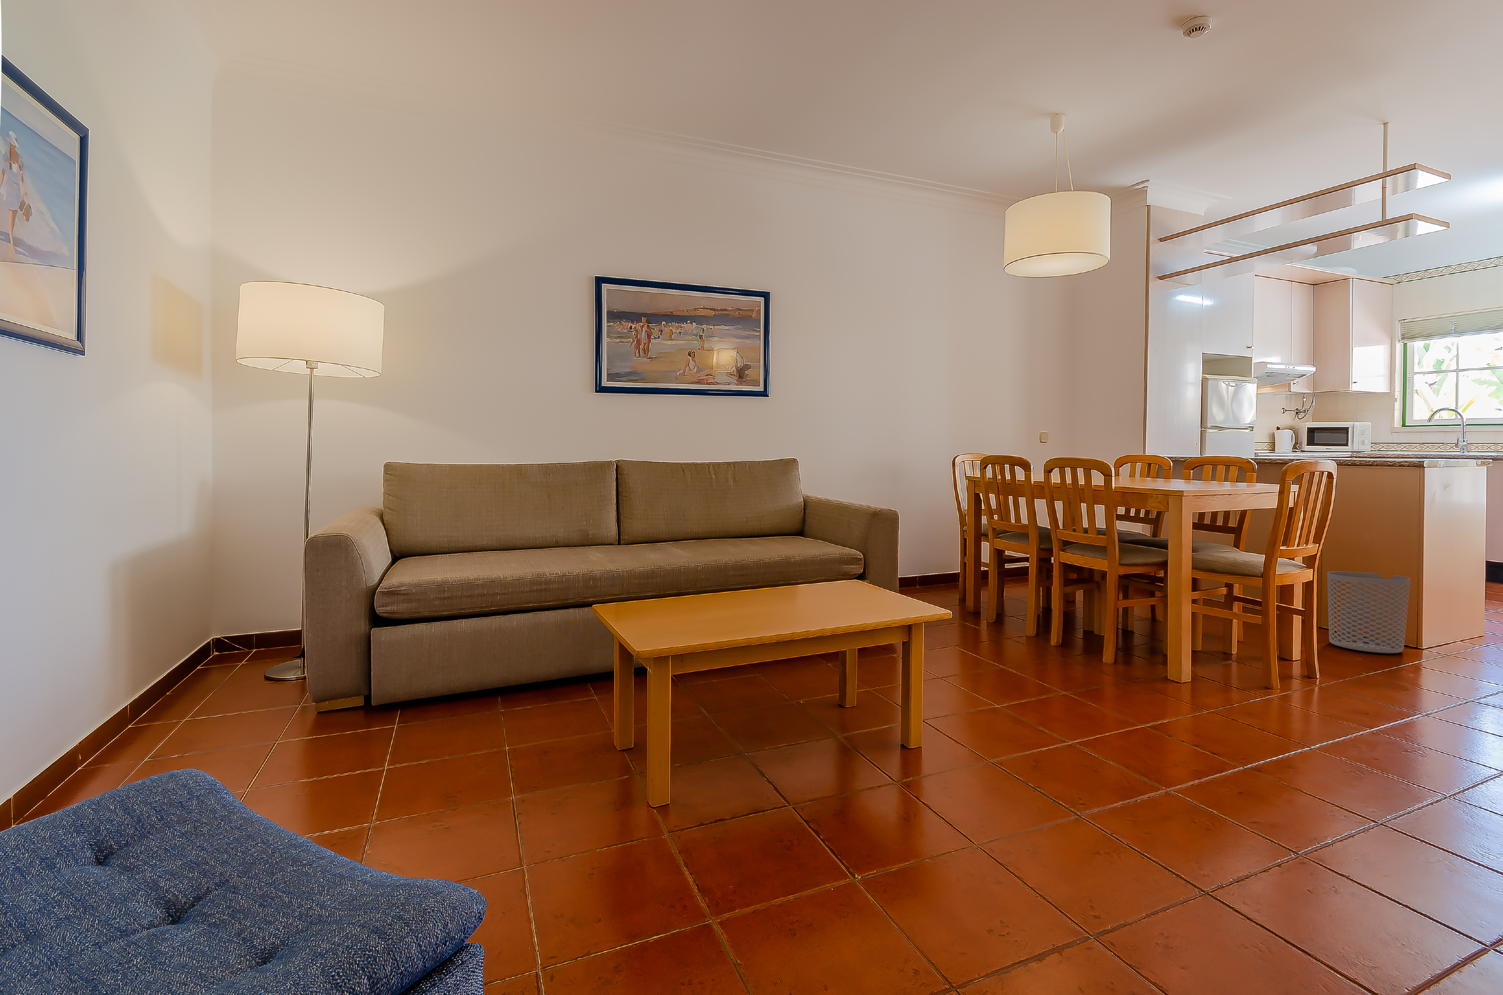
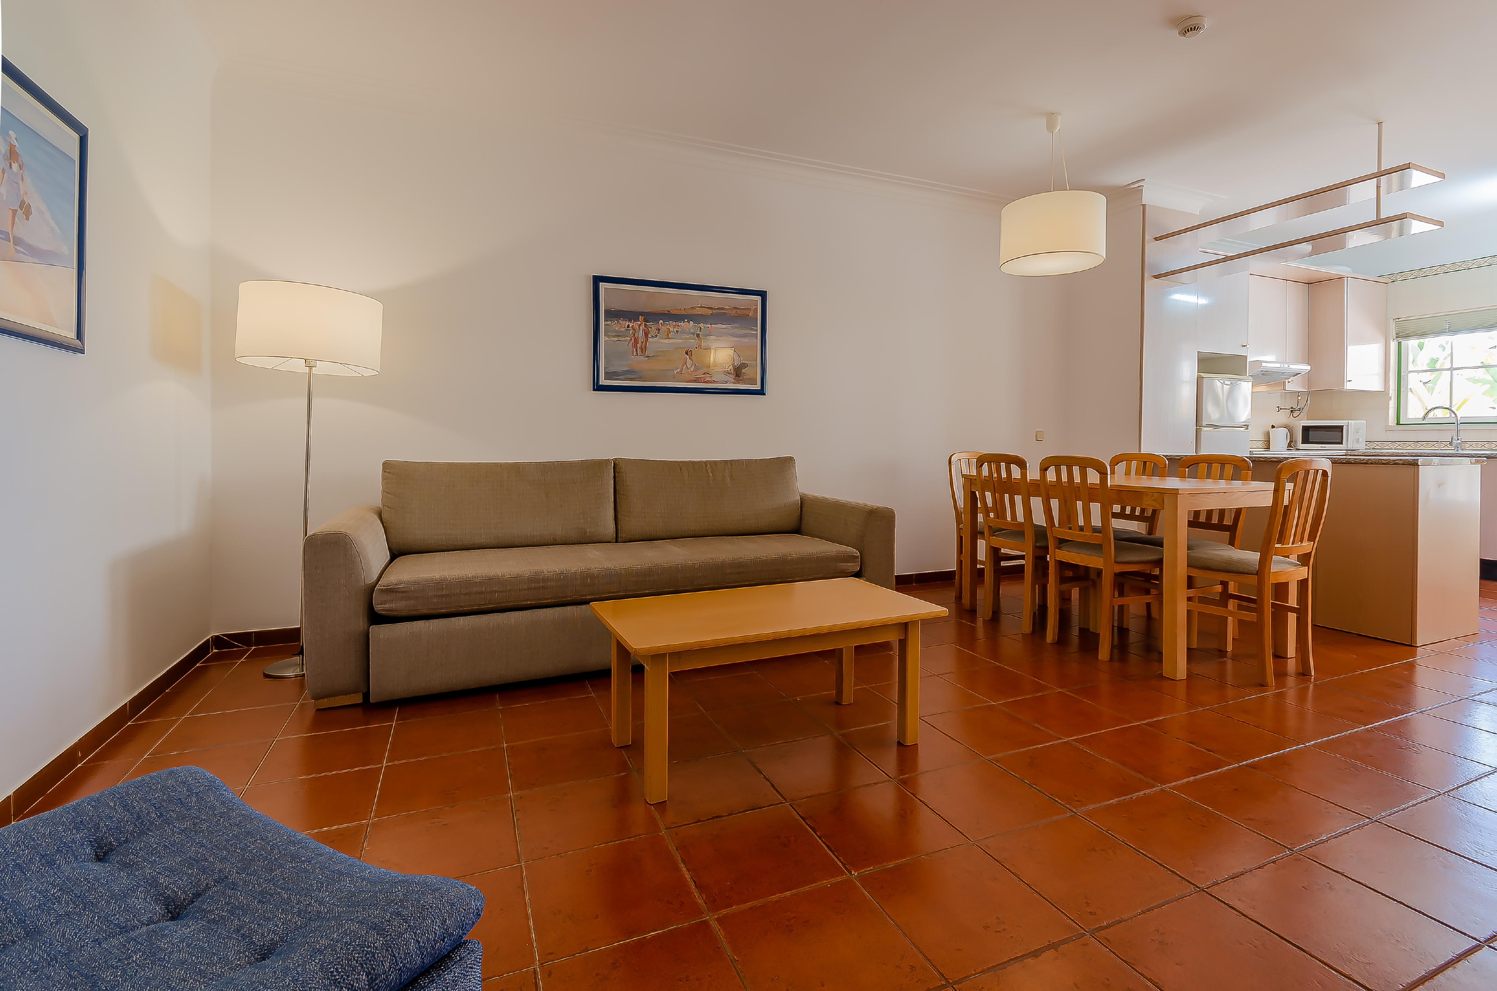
- waste bin (1366, 612)
